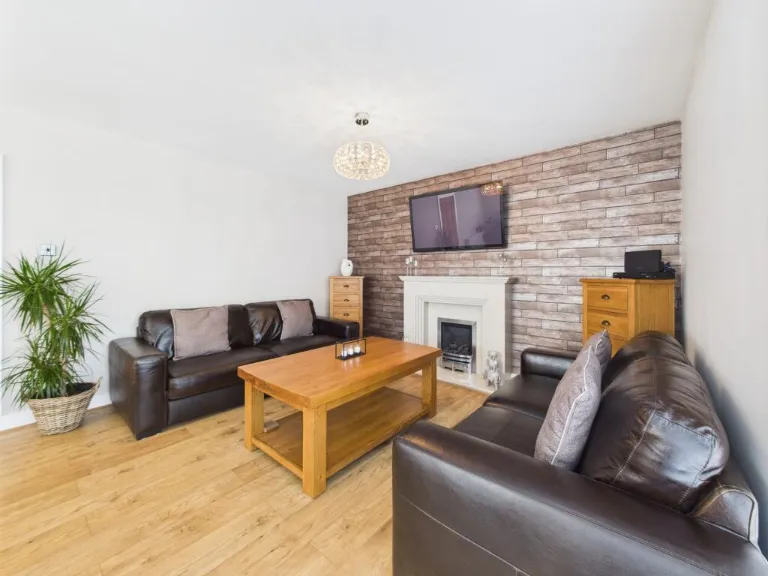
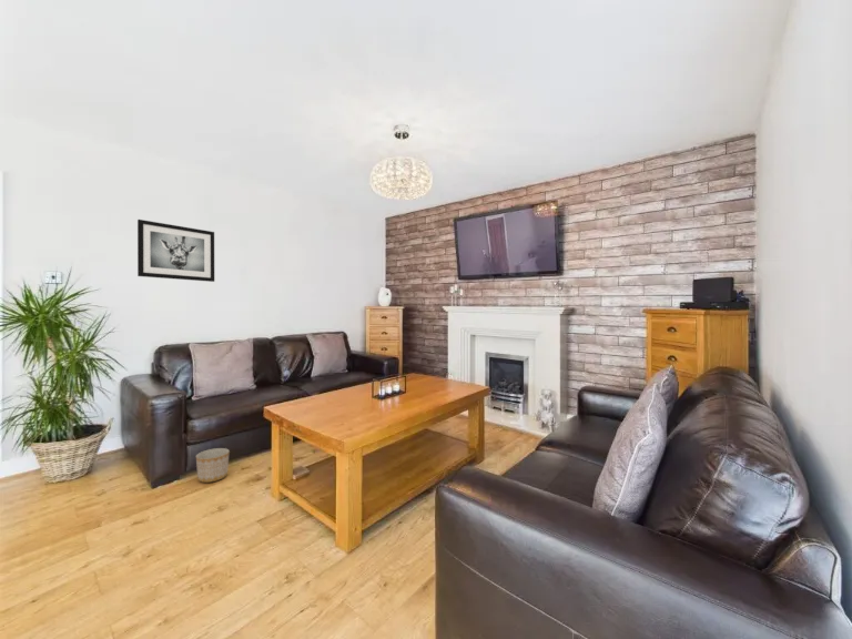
+ planter (212, 465)
+ wall art (178, 252)
